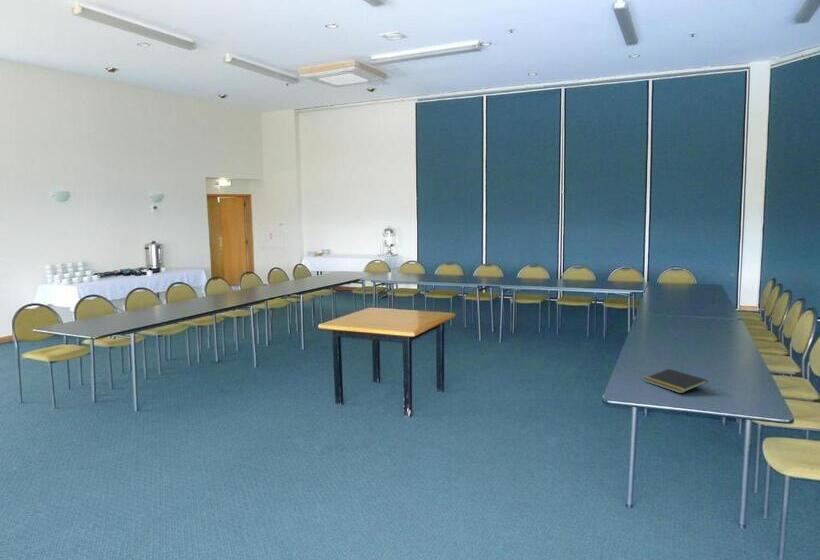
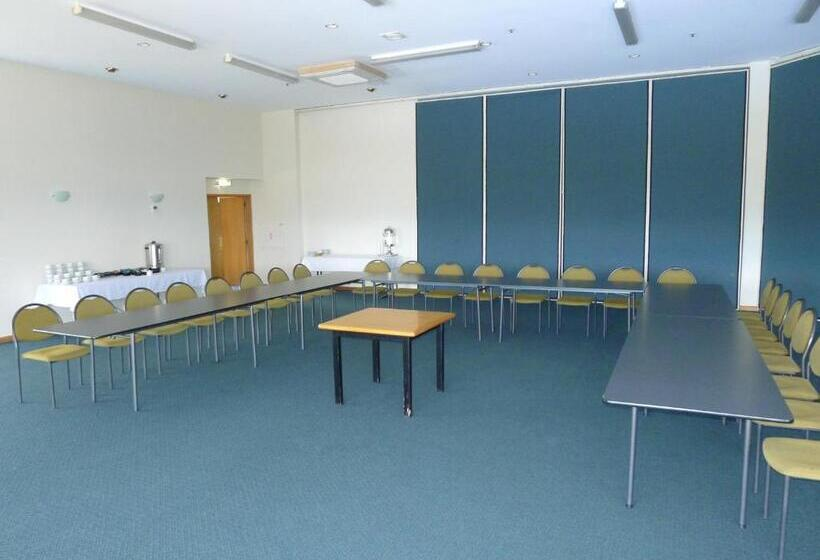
- notepad (674, 380)
